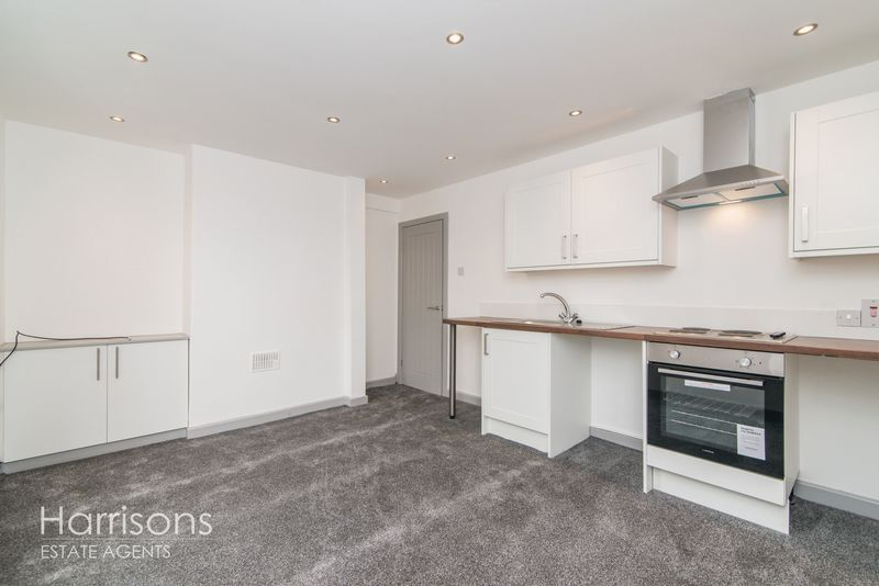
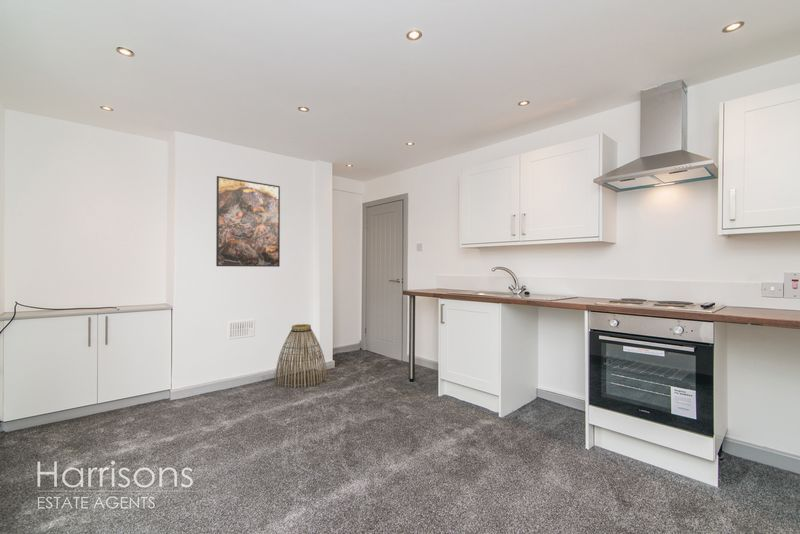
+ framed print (249, 223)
+ basket (301, 352)
